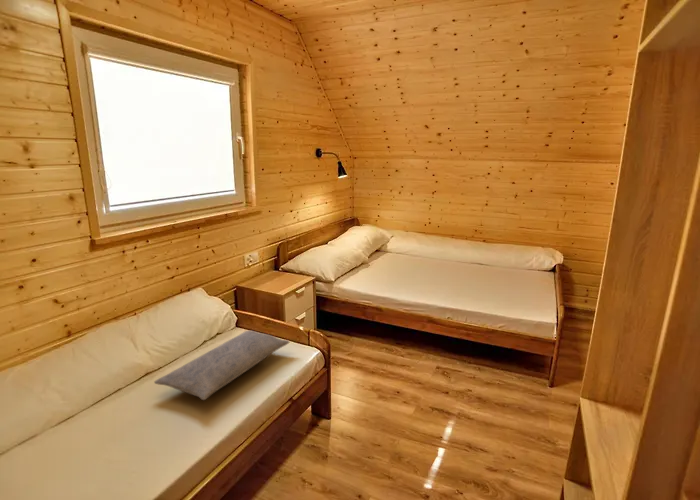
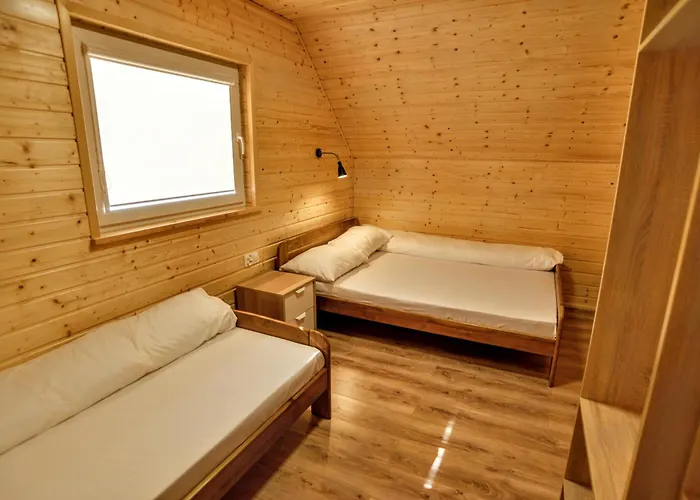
- pillow (228, 360)
